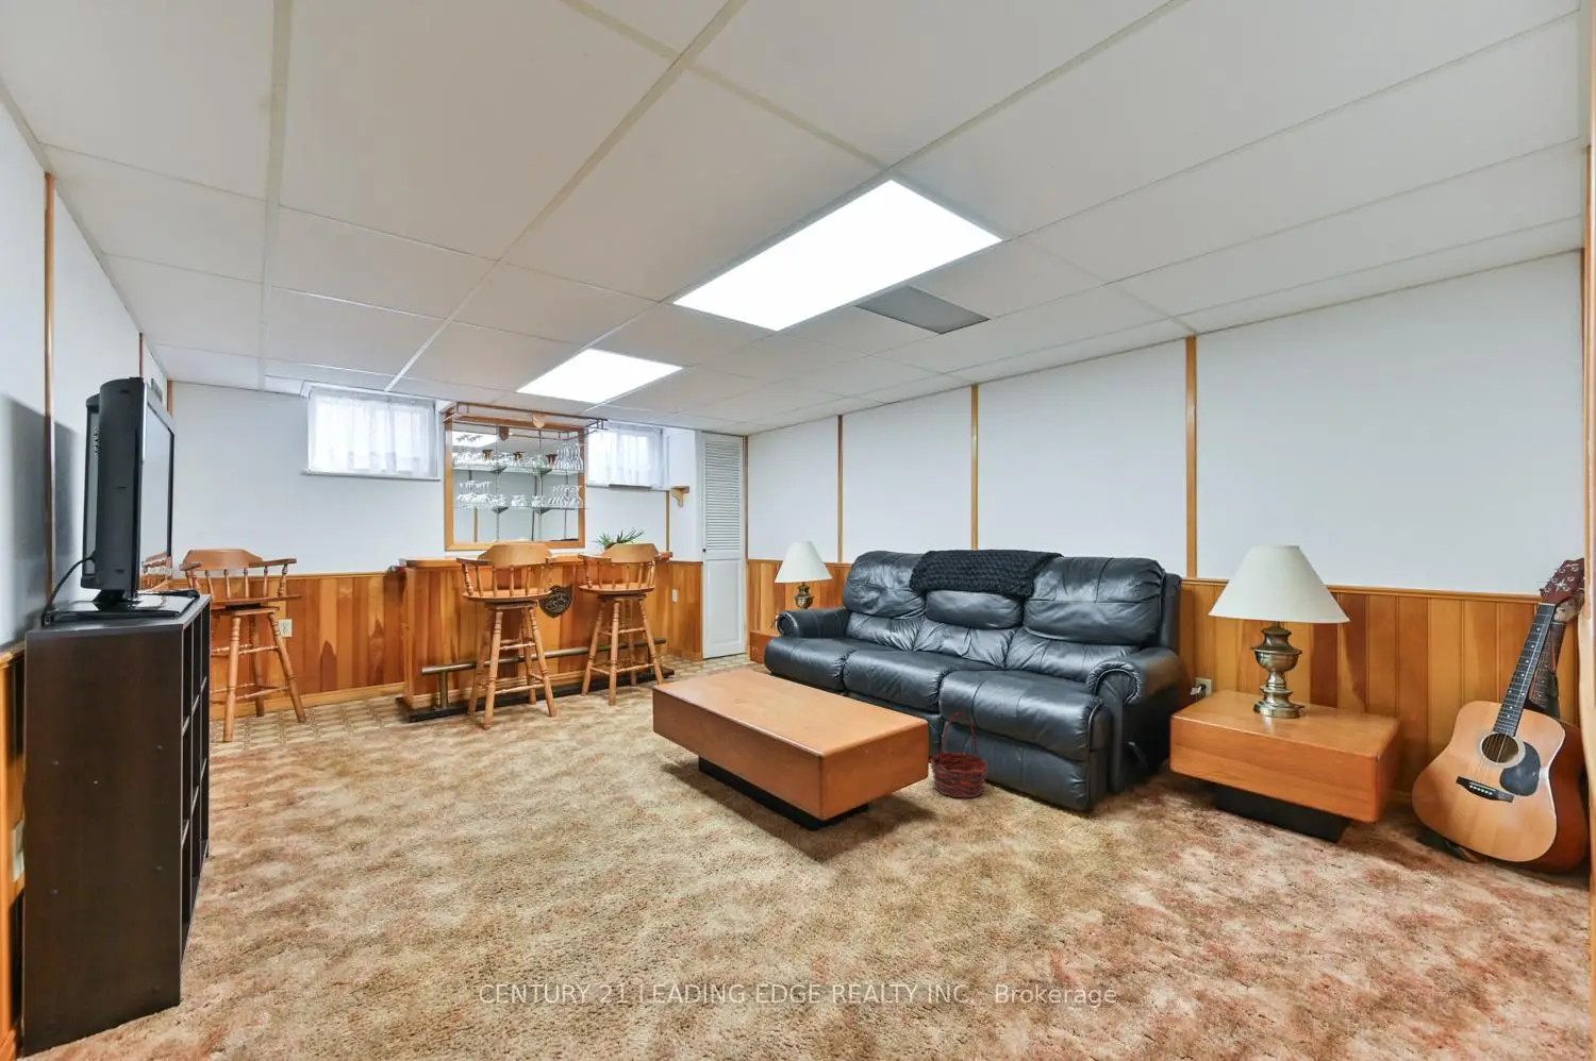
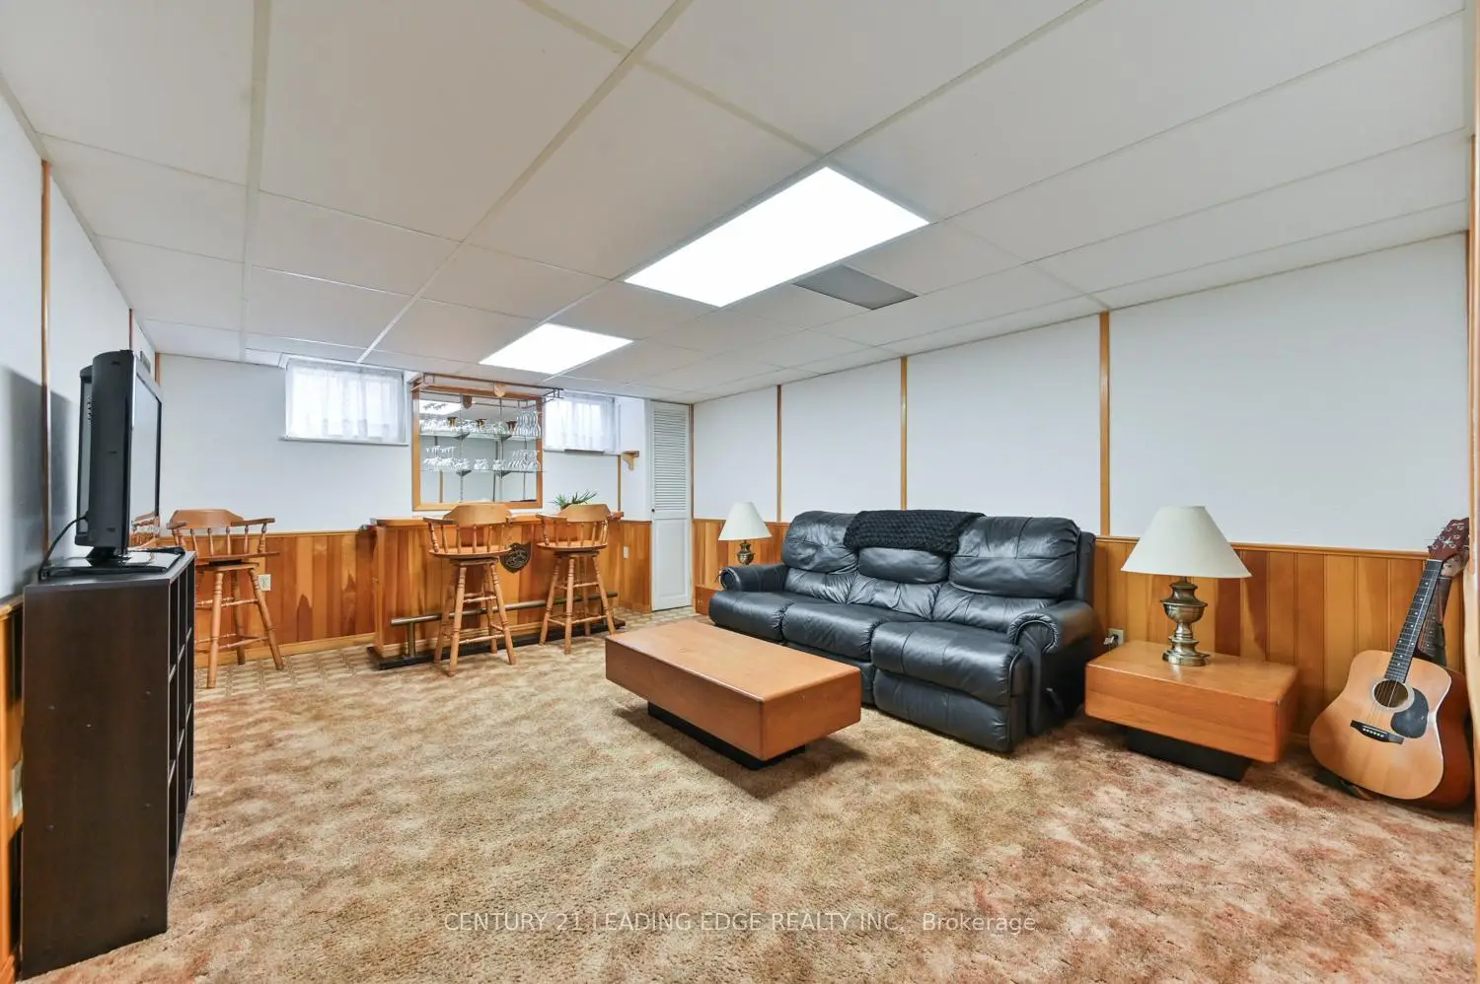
- basket (959, 753)
